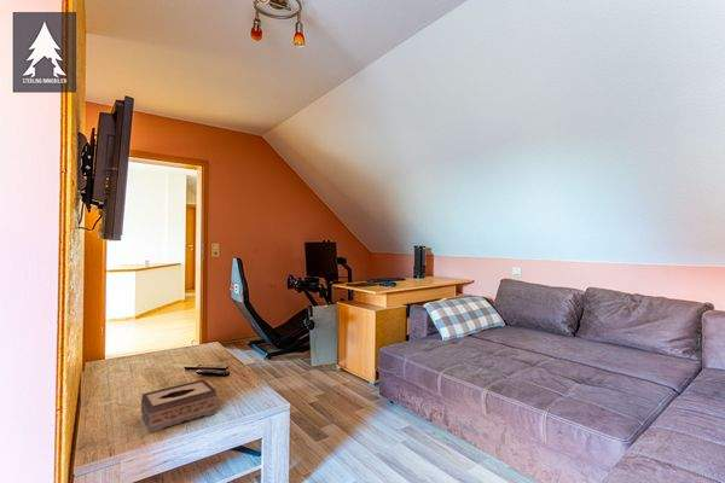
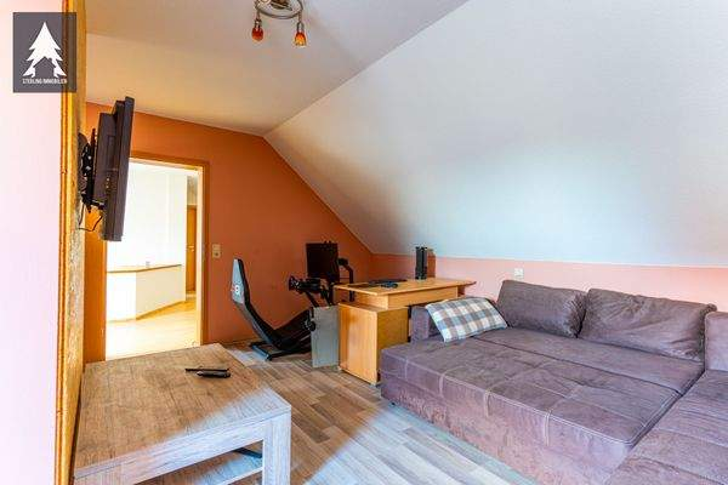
- tissue box (179, 403)
